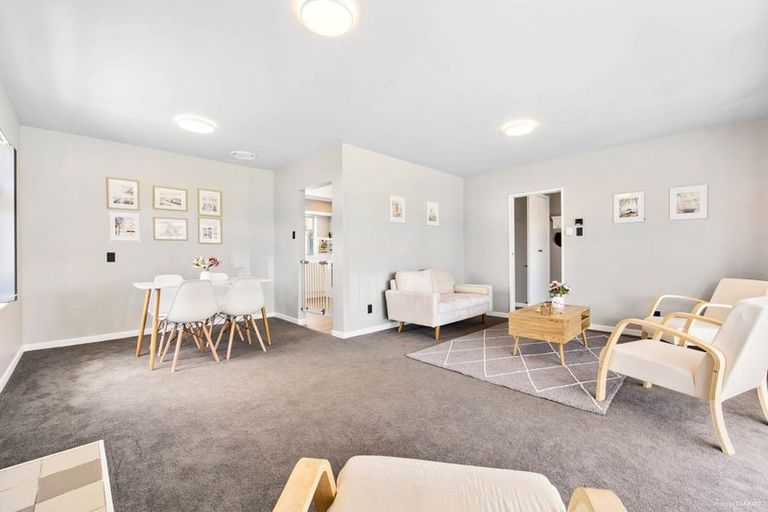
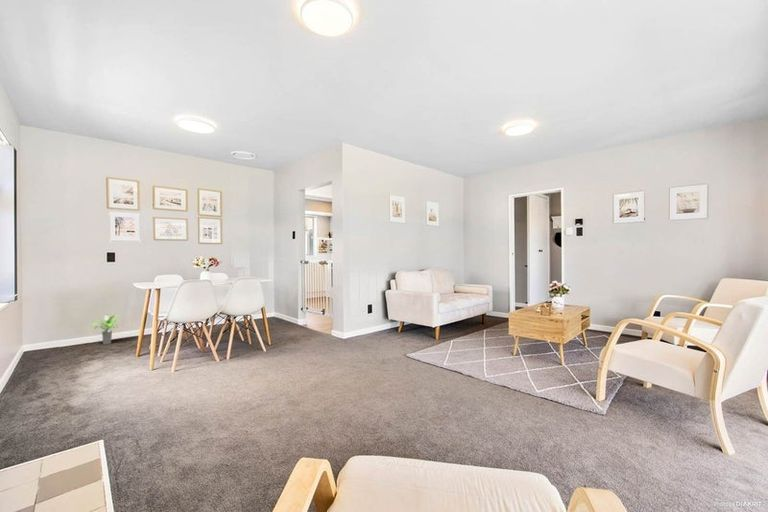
+ potted plant (106, 329)
